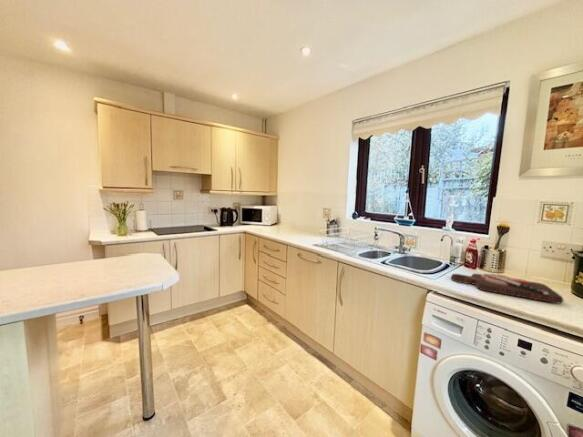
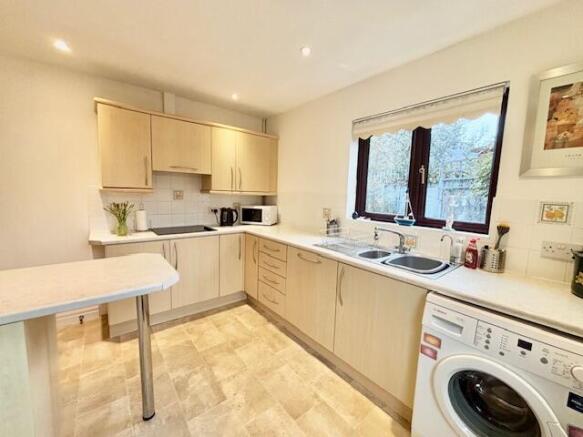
- cutting board (499, 281)
